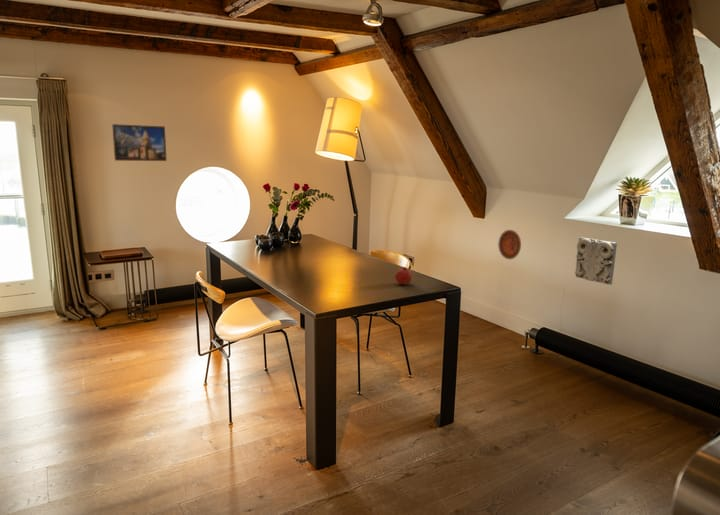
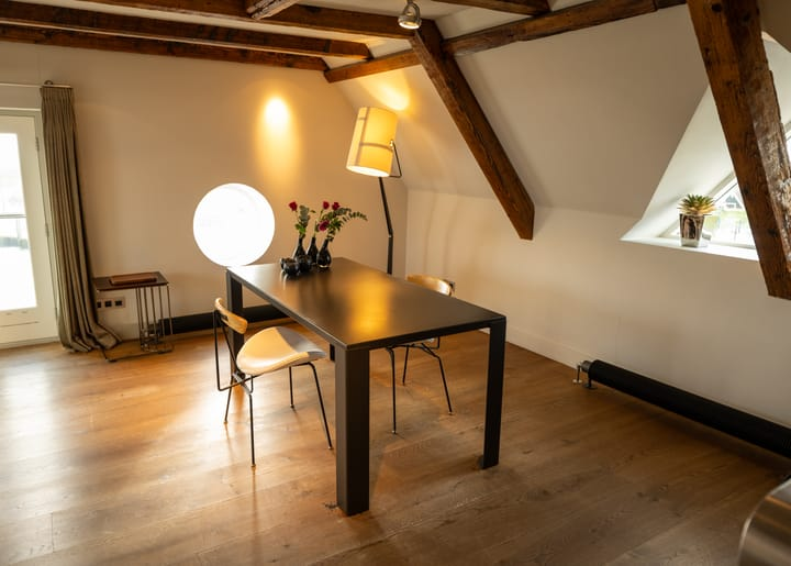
- fruit (403, 275)
- decorative relief (593, 260)
- decorative plate (509, 244)
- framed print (140, 143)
